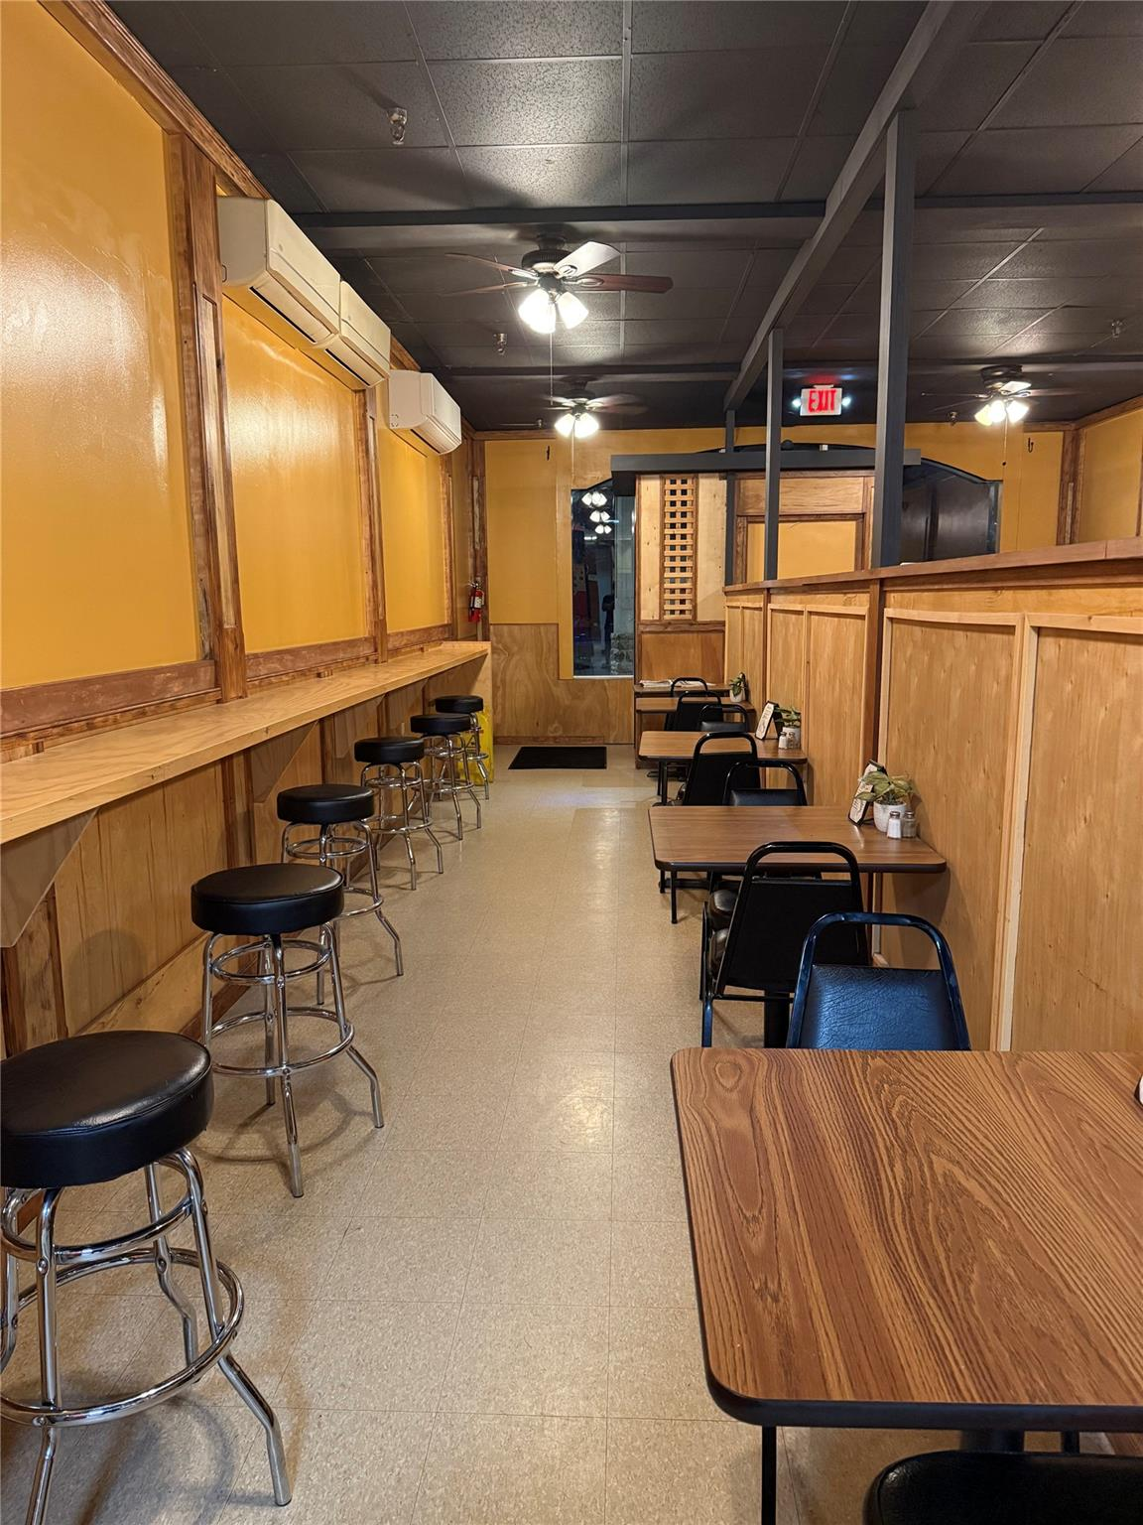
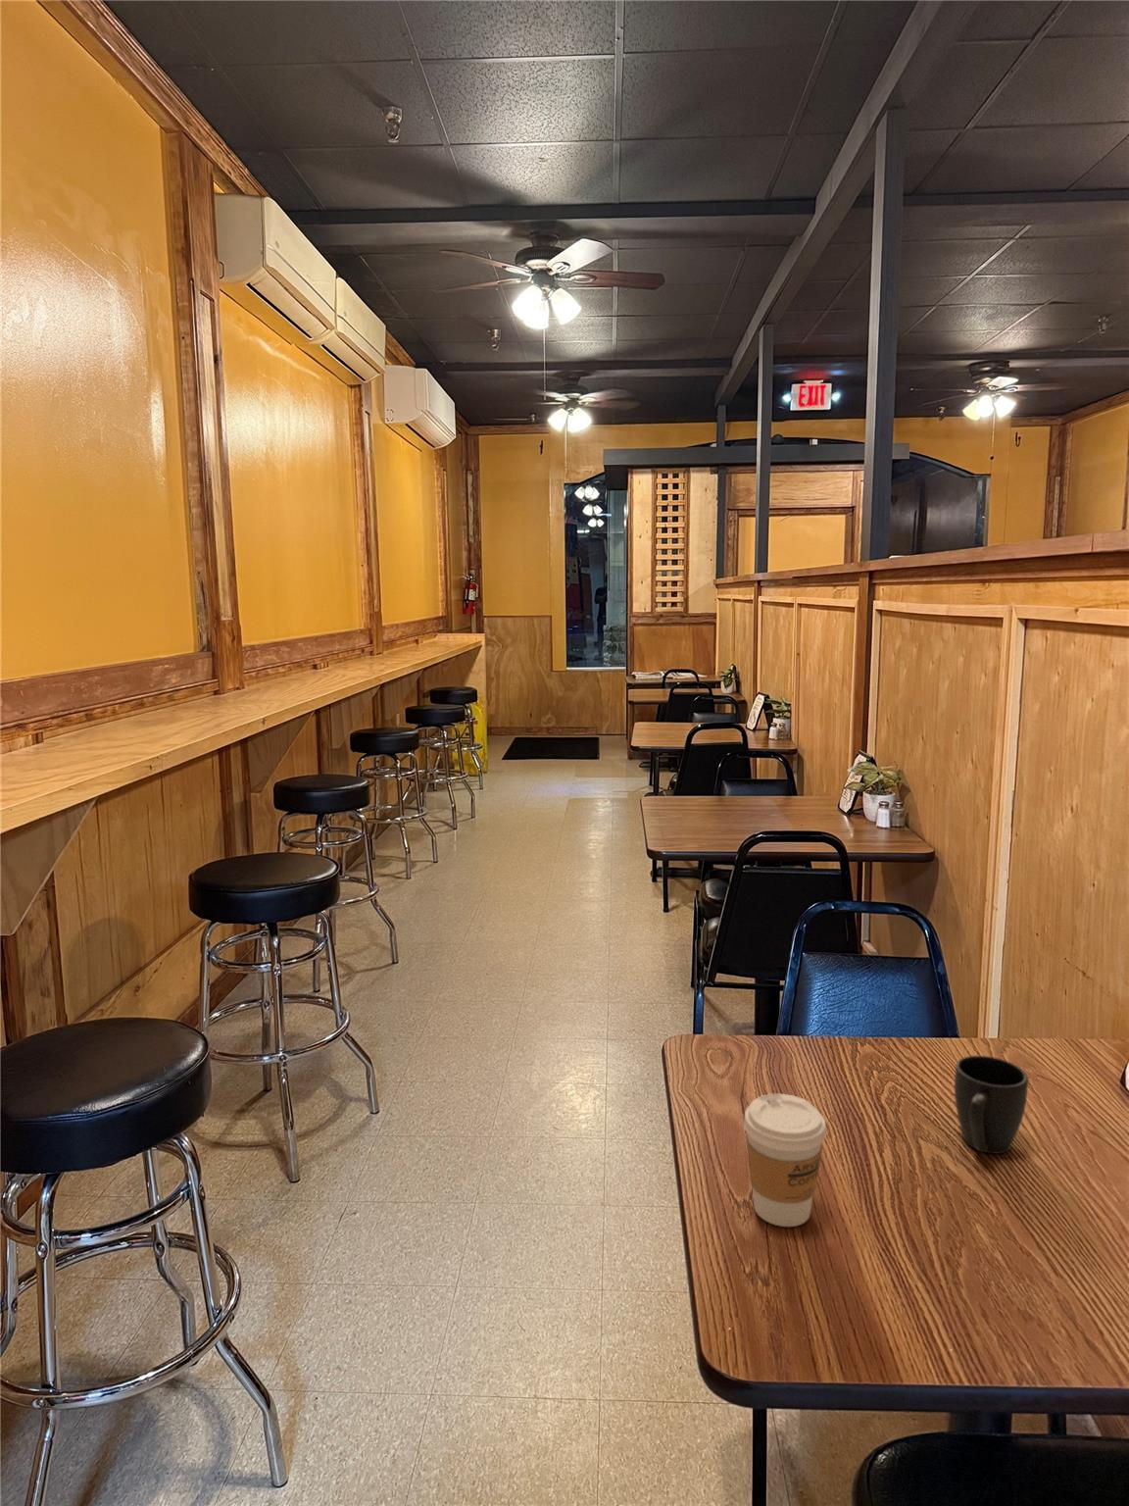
+ coffee cup (783, 1159)
+ mug (986, 1112)
